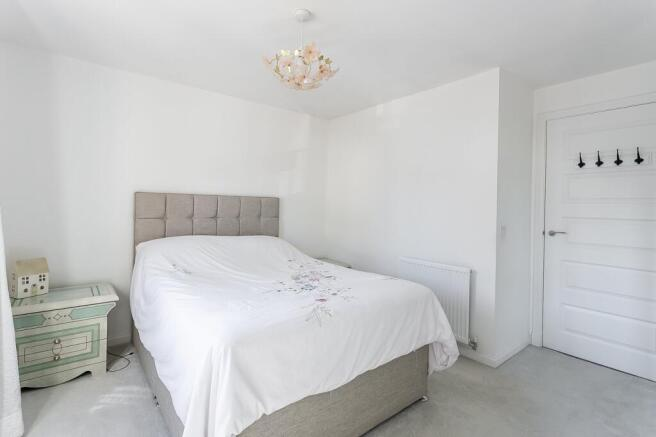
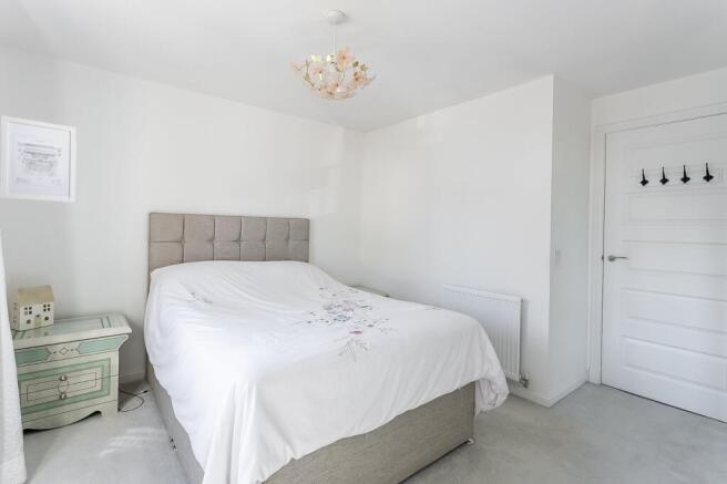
+ wall art (40, 161)
